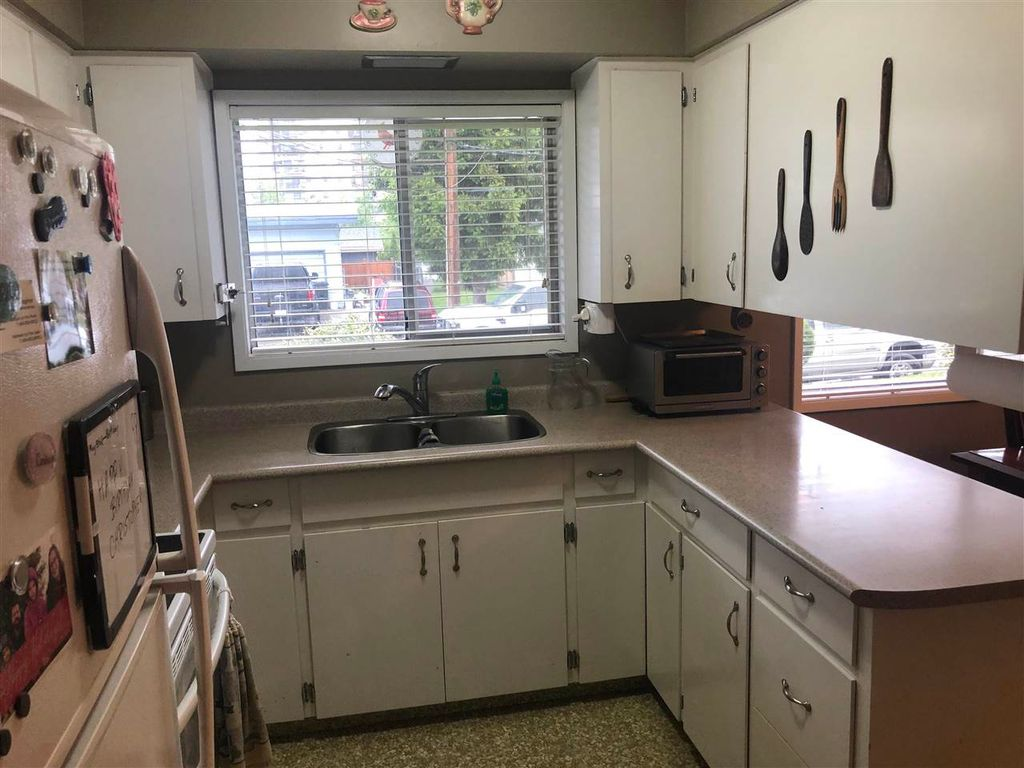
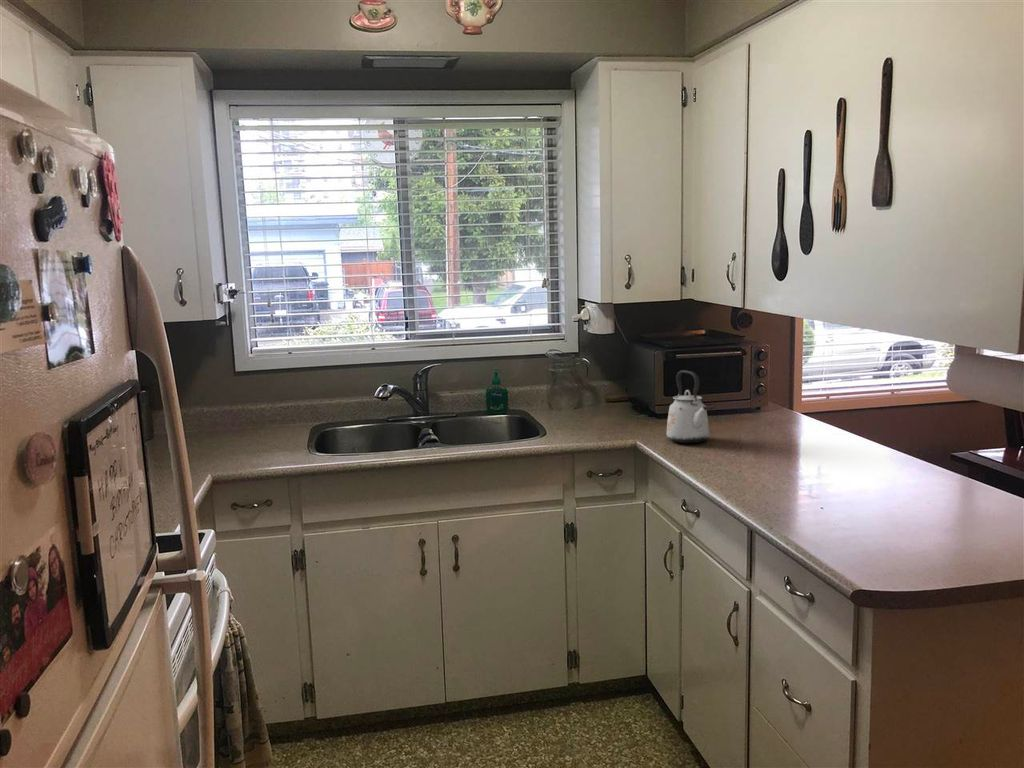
+ kettle (691, 407)
